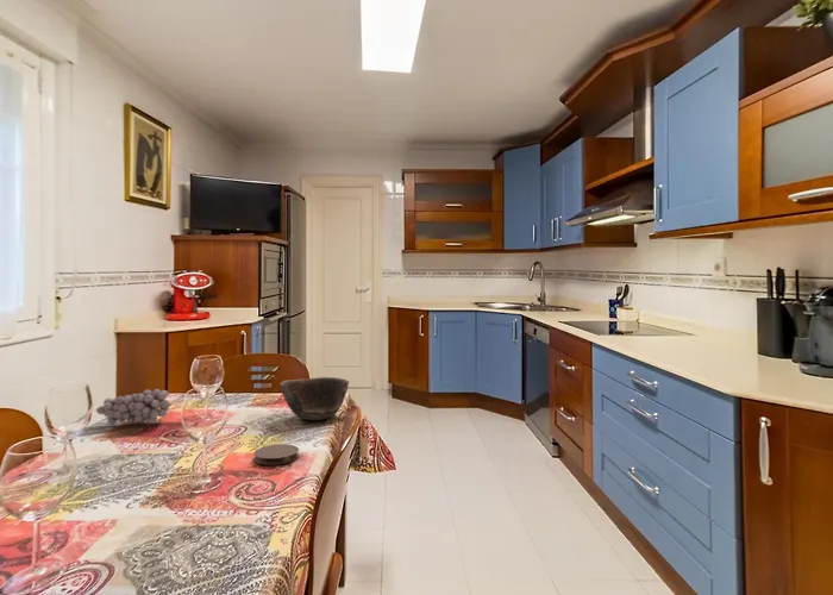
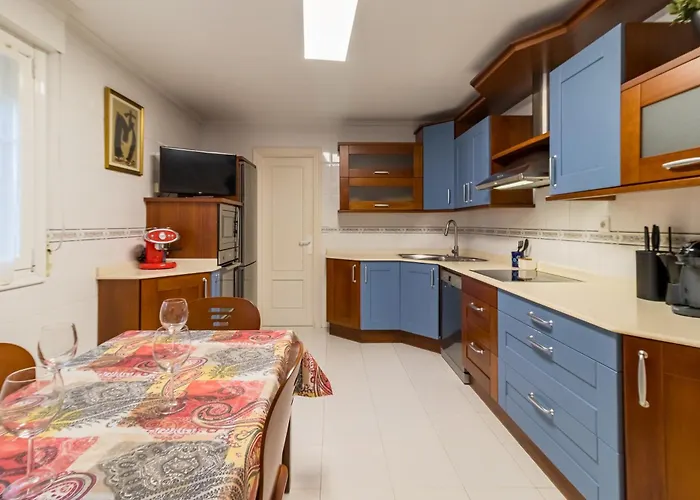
- fruit (134, 406)
- coaster (276, 453)
- bowl (313, 397)
